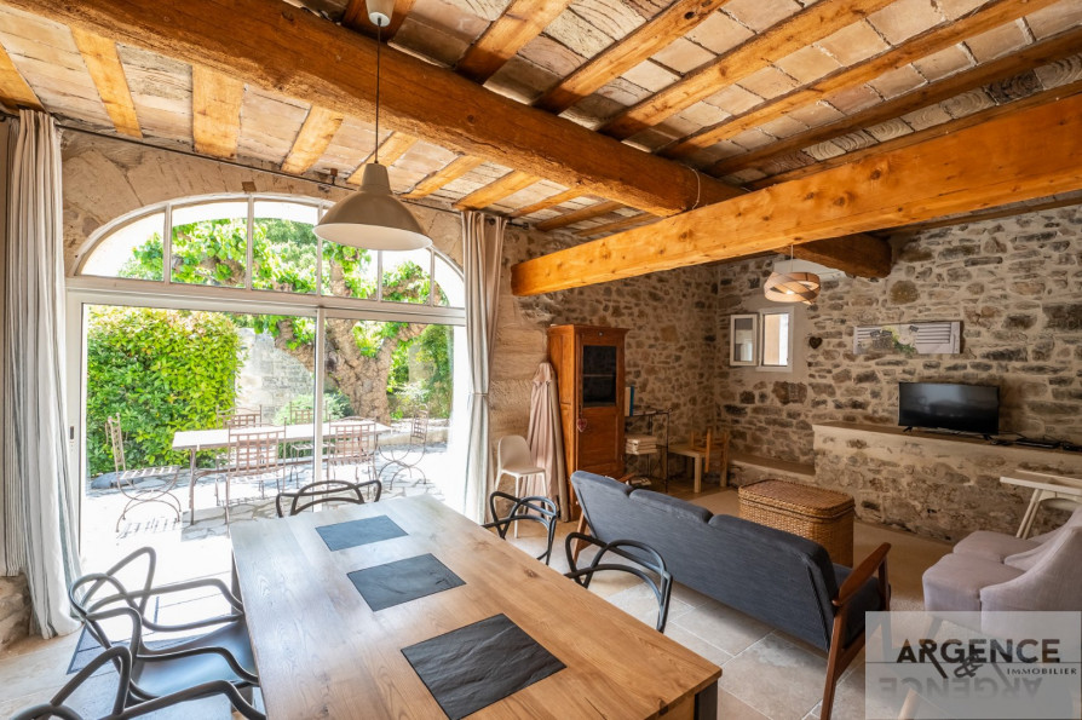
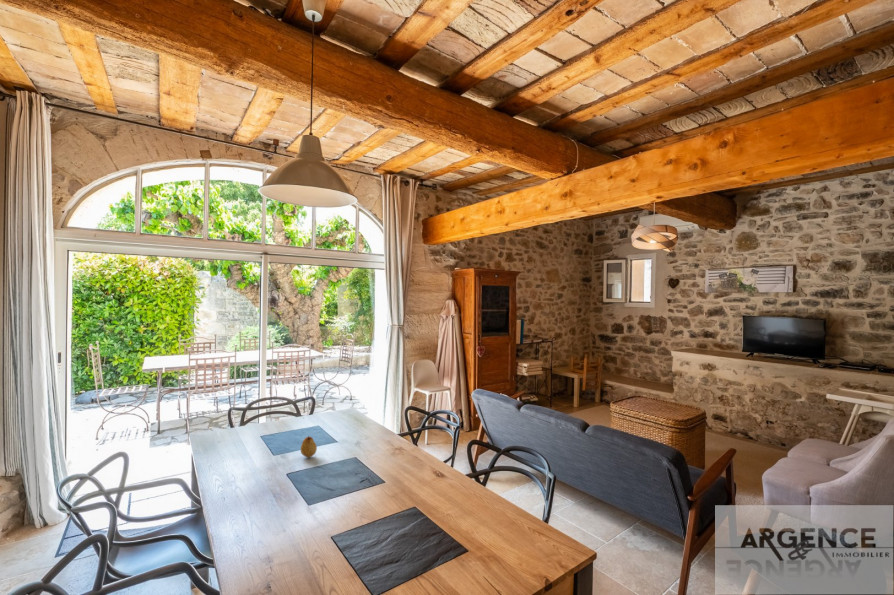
+ fruit (308, 445)
